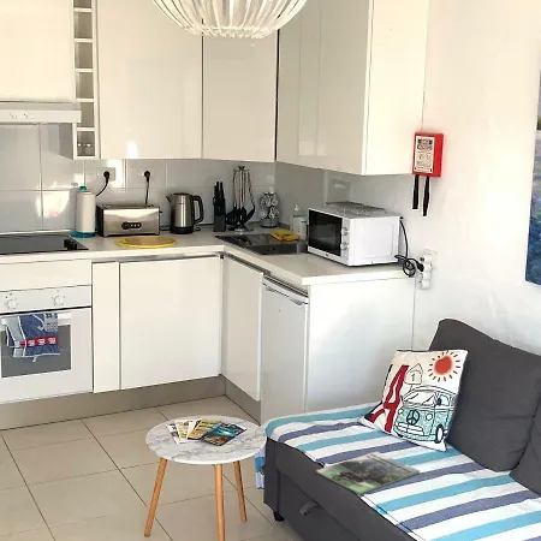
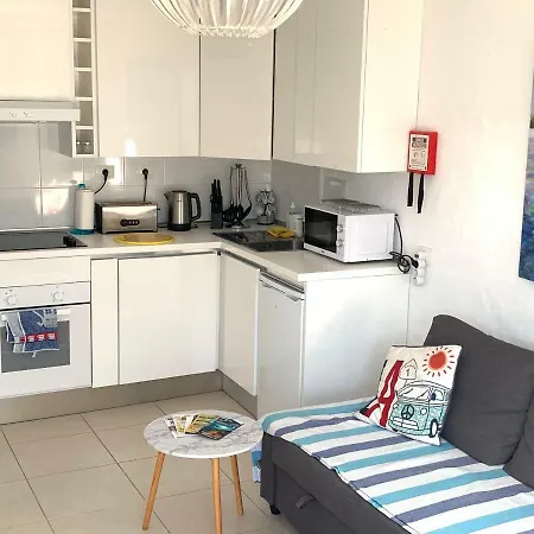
- magazine (368, 471)
